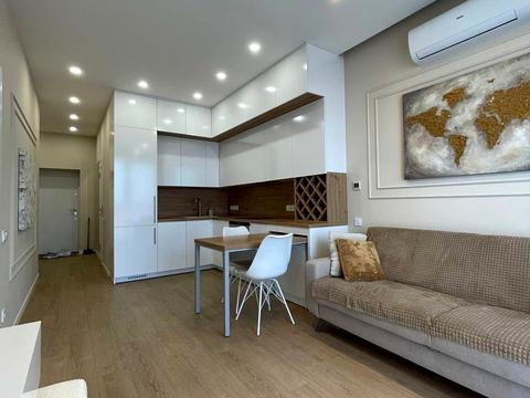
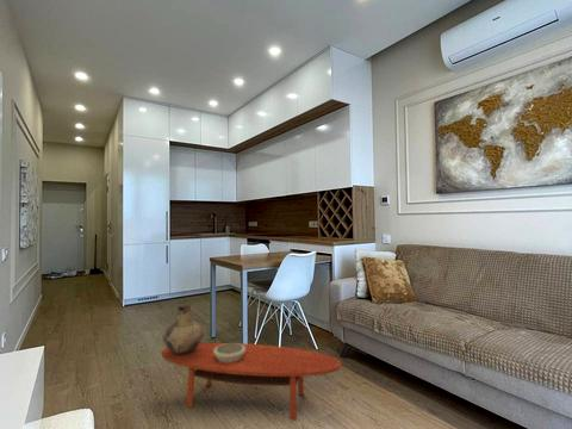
+ vase (184, 329)
+ decorative bowl (229, 350)
+ coffee table (247, 378)
